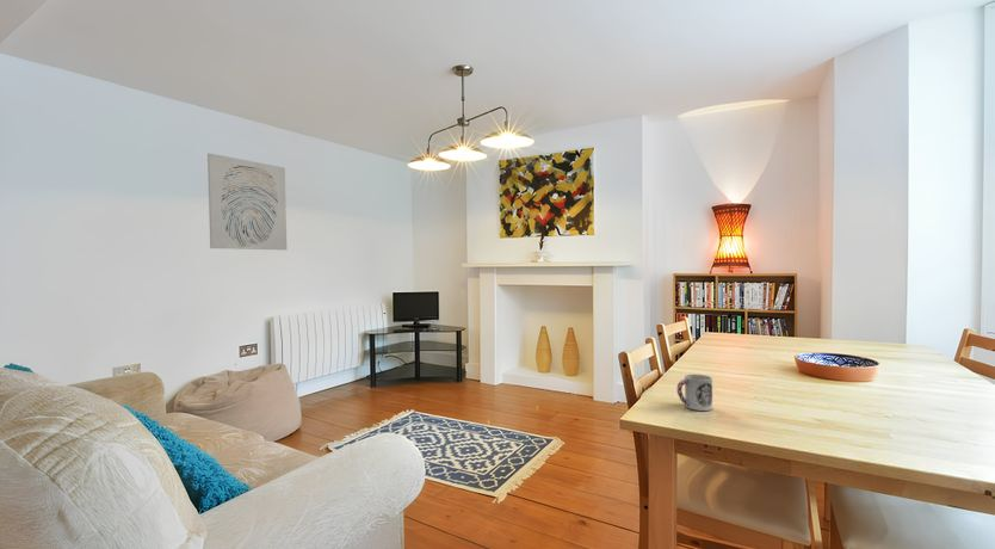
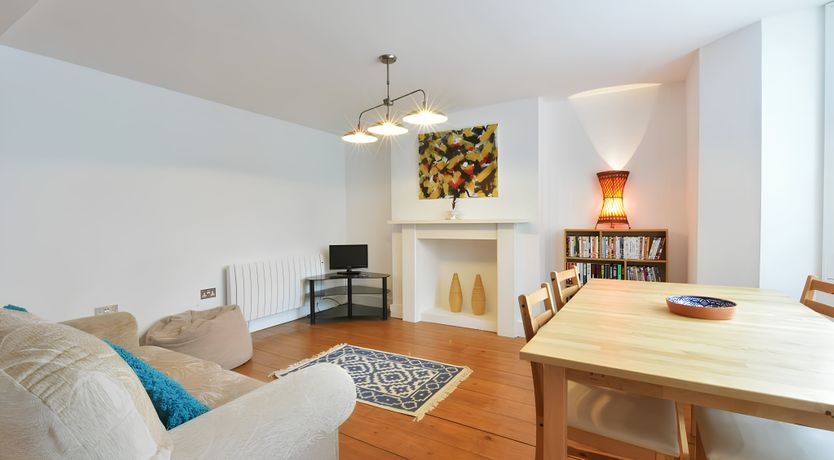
- wall art (249, 204)
- cup (693, 391)
